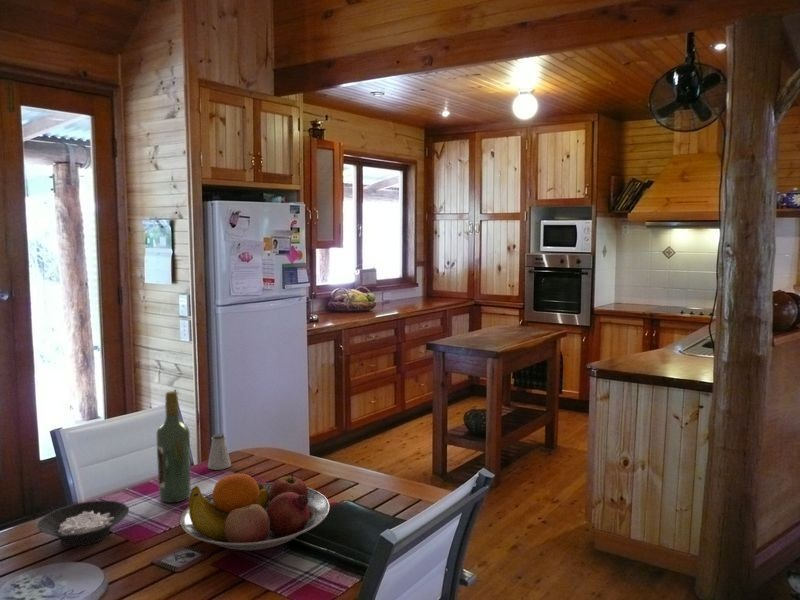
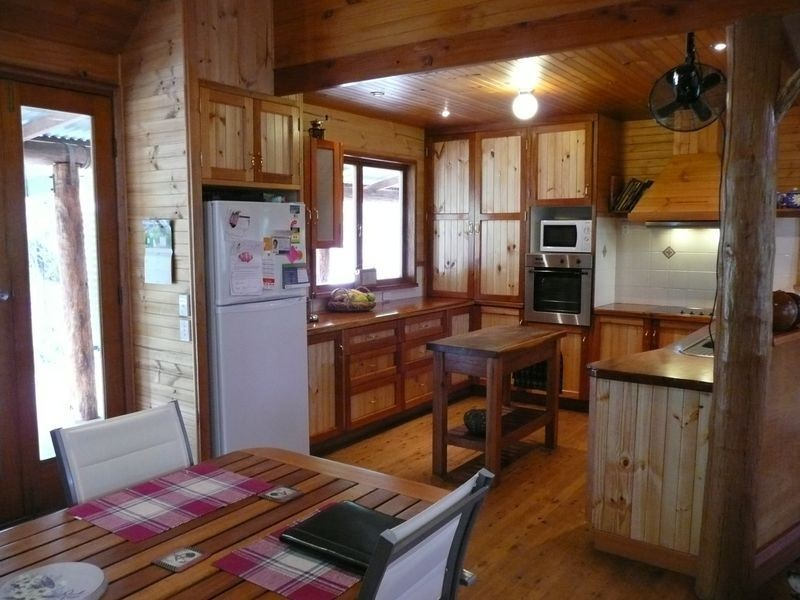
- fruit bowl (256, 504)
- wine bottle (173, 445)
- saltshaker (219, 450)
- cereal bowl (84, 526)
